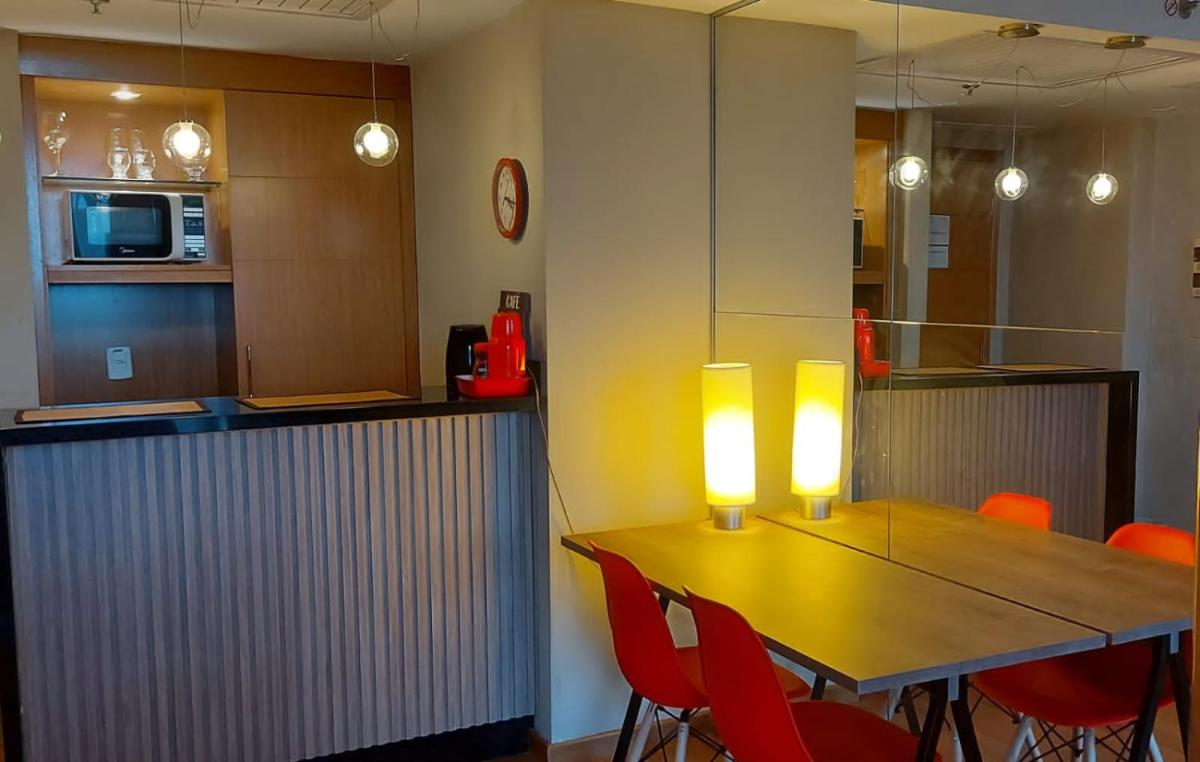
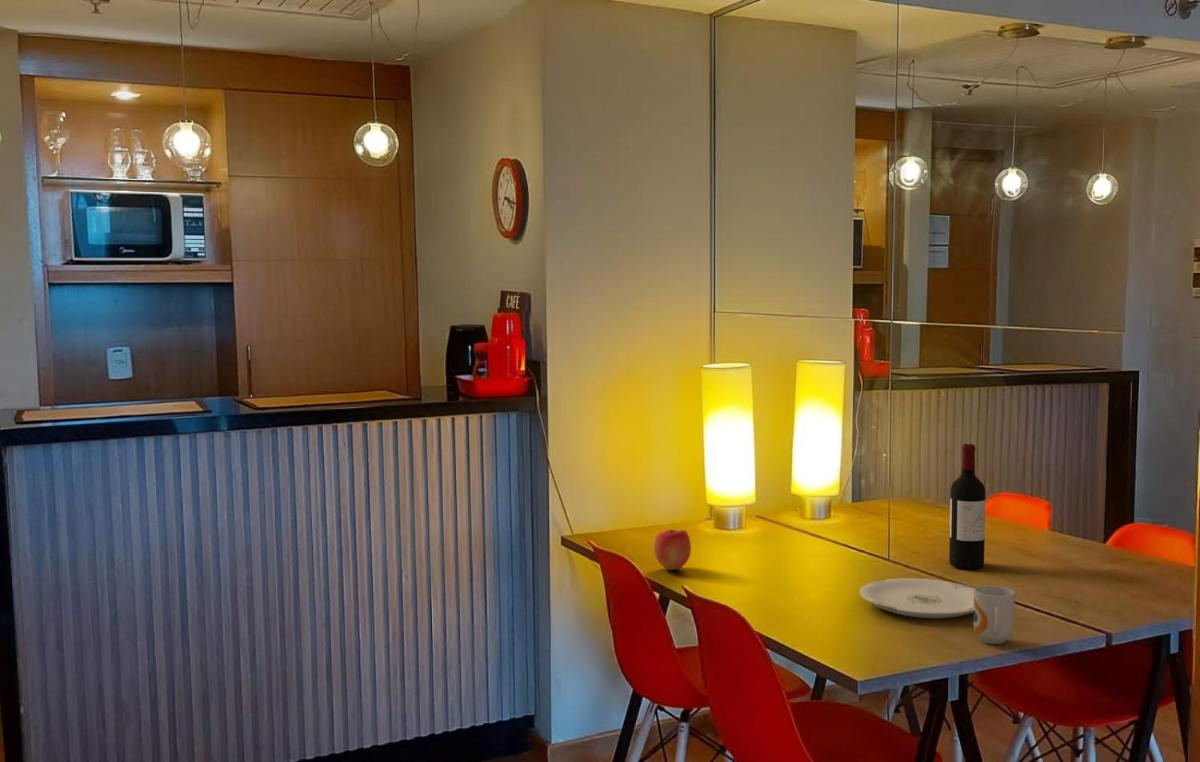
+ apple (672, 549)
+ mug (992, 616)
+ plate (923, 599)
+ wine bottle (967, 505)
